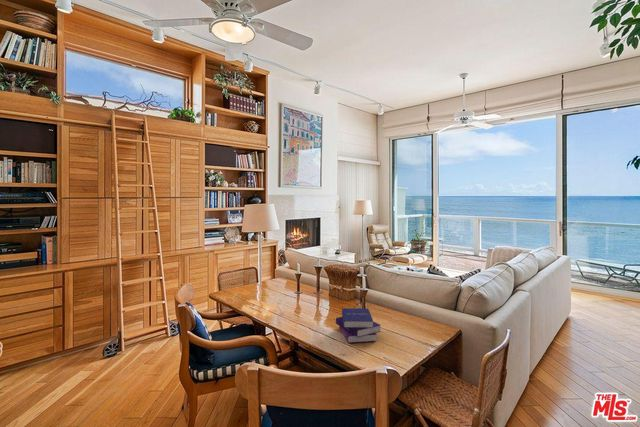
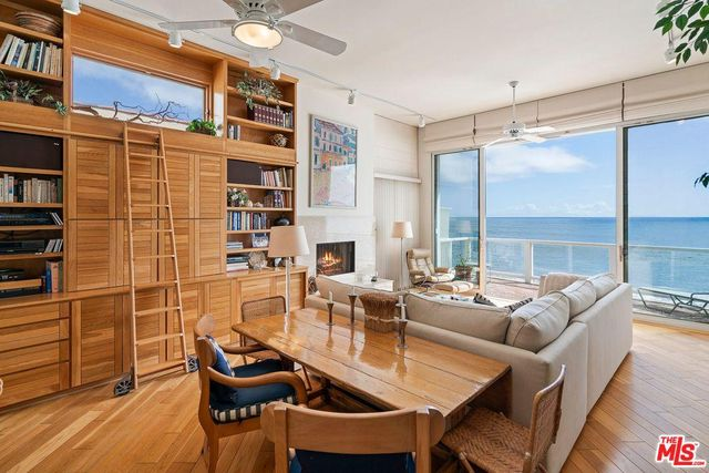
- book (357, 324)
